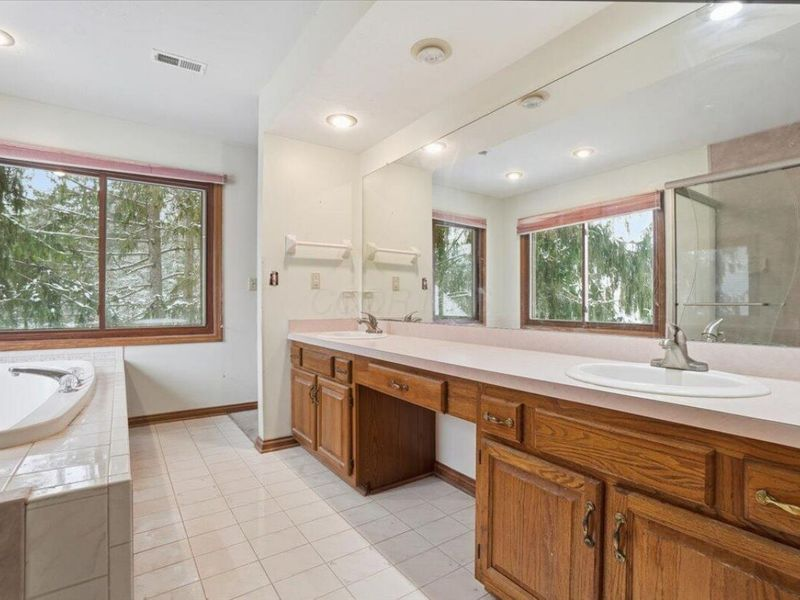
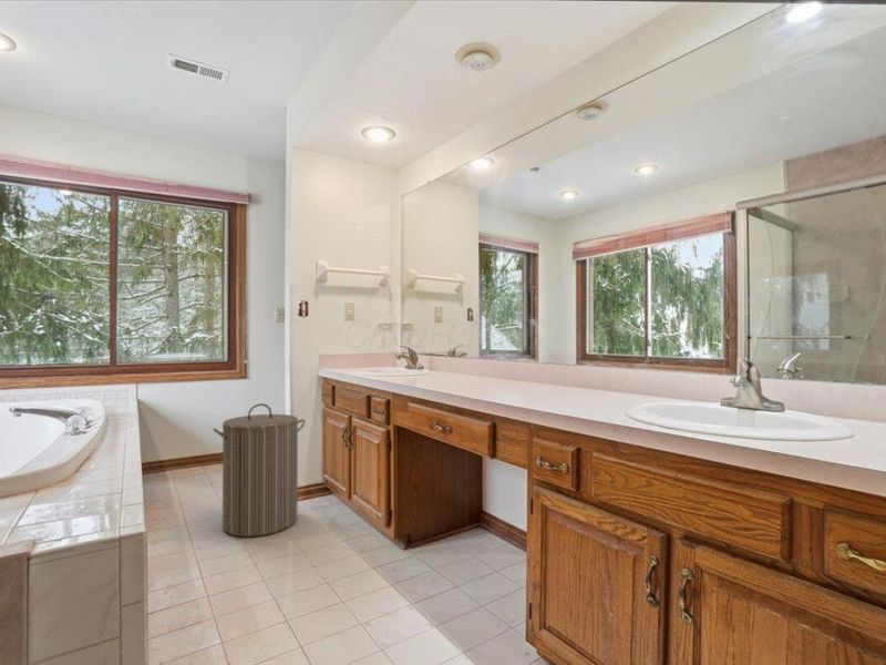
+ laundry hamper (260, 462)
